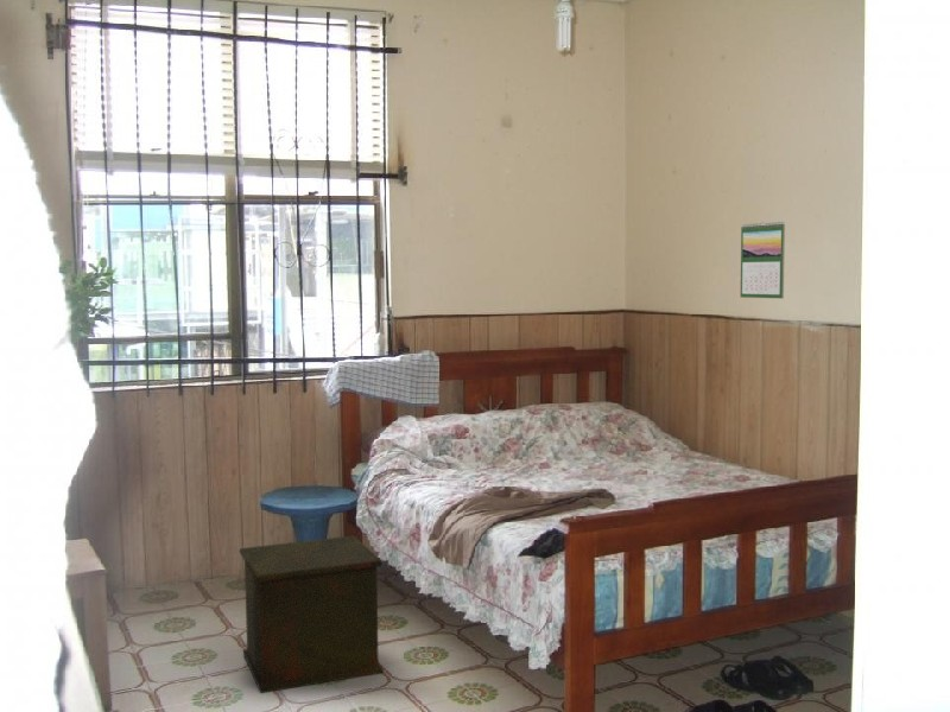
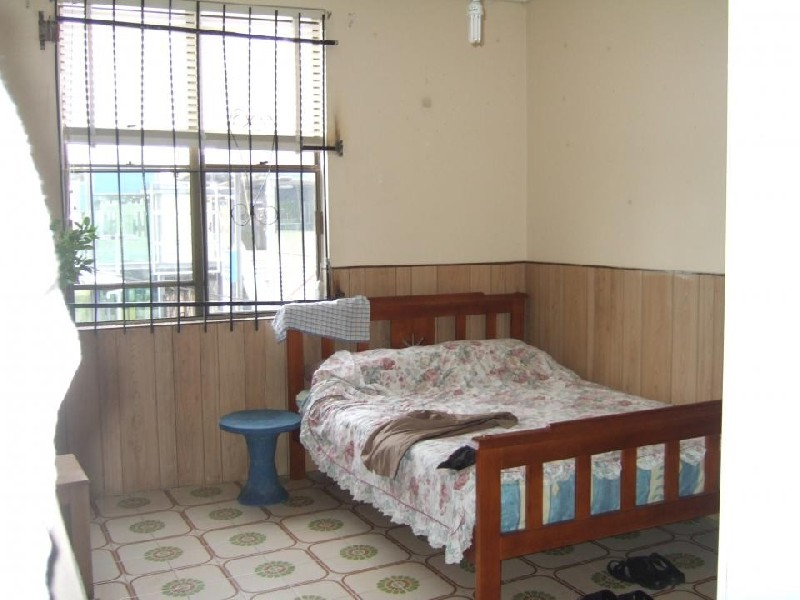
- calendar (761, 260)
- nightstand (308, 605)
